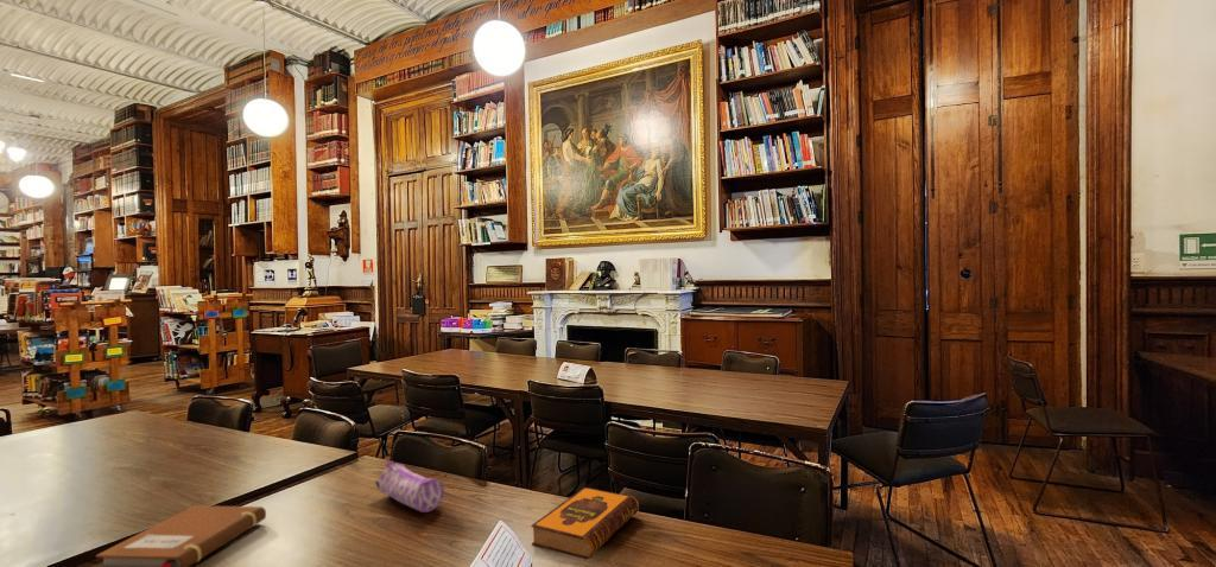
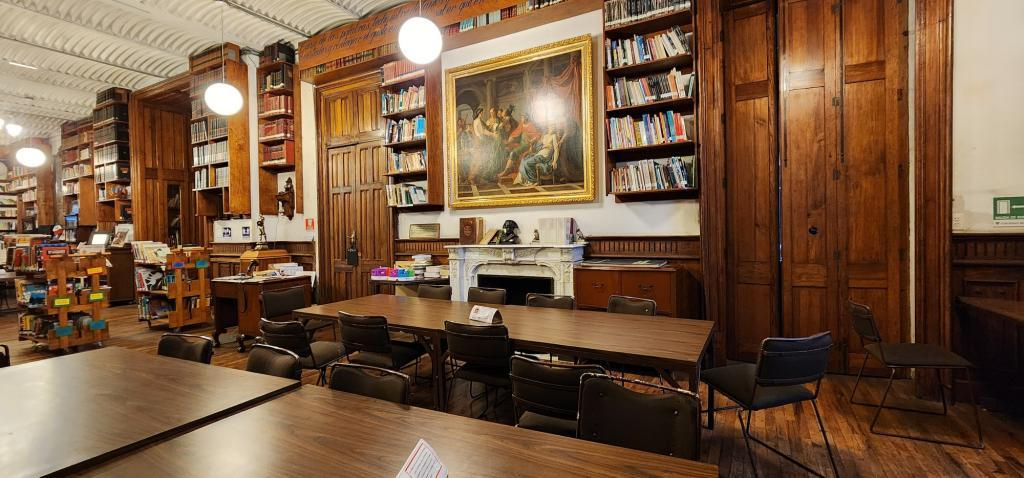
- notebook (186, 536)
- pencil case (411, 485)
- hardback book (588, 520)
